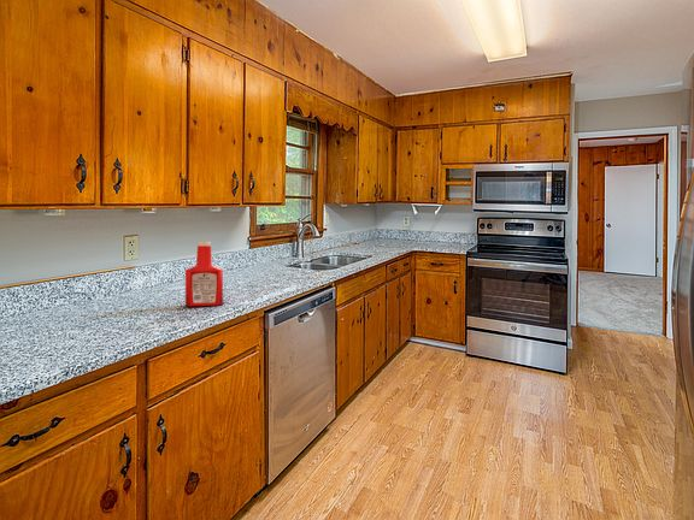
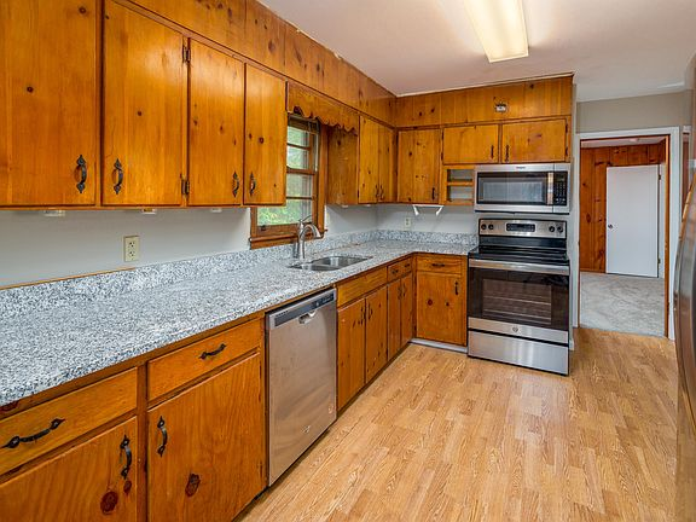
- soap bottle (204, 273)
